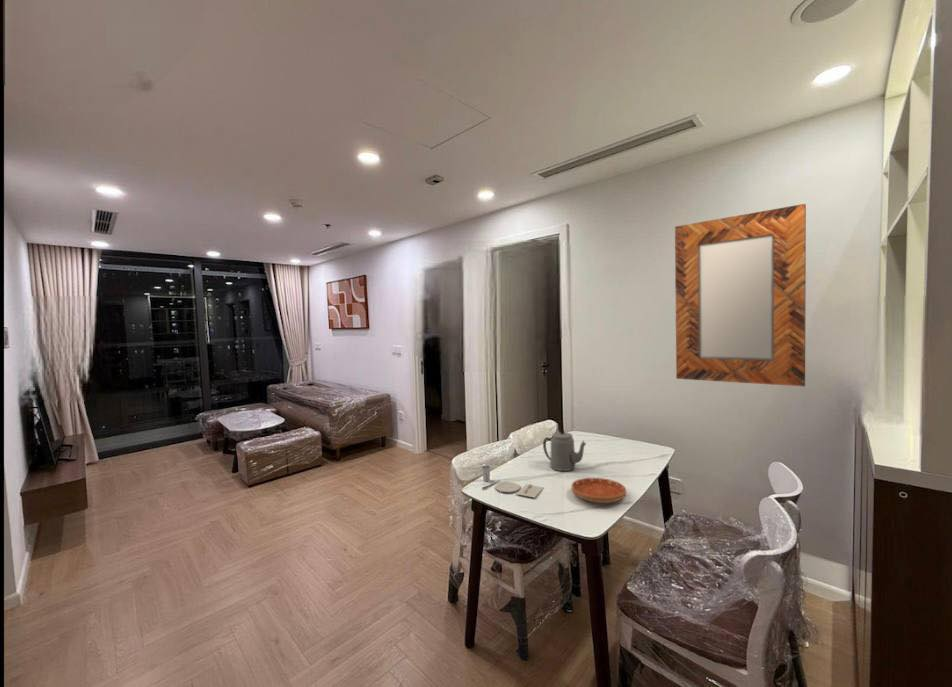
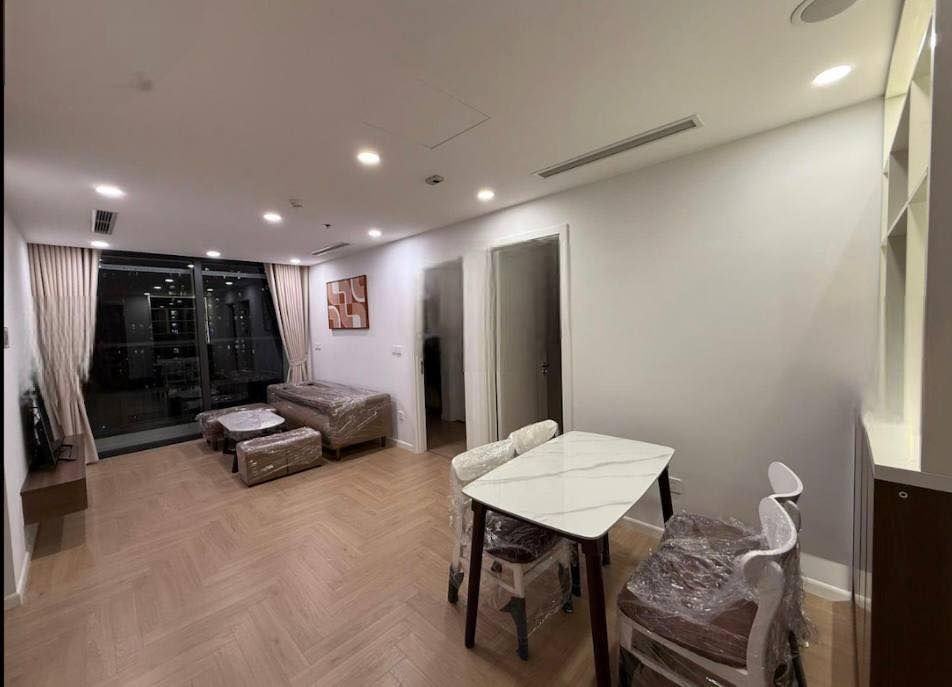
- saucer (598, 490)
- placemat (508, 482)
- home mirror (735, 300)
- teapot (564, 448)
